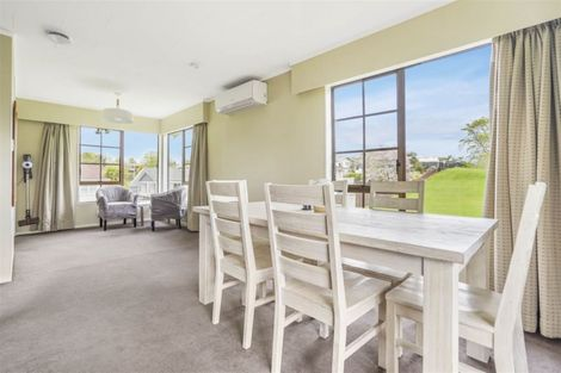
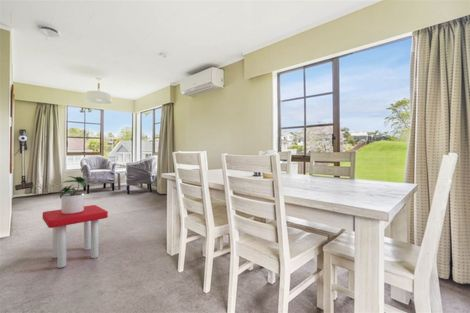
+ stool (84, 234)
+ potted plant (75, 193)
